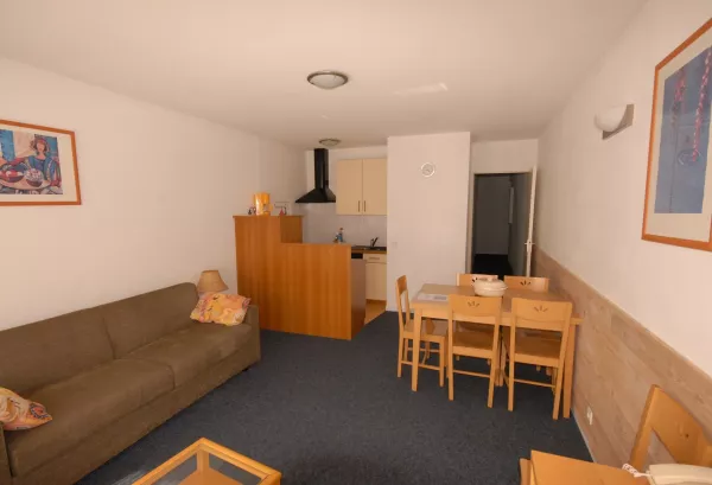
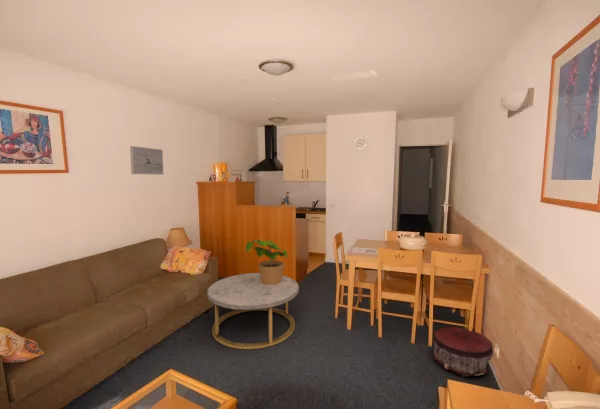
+ potted plant (262, 261)
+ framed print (147, 161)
+ coffee table (254, 306)
+ pouf (462, 348)
